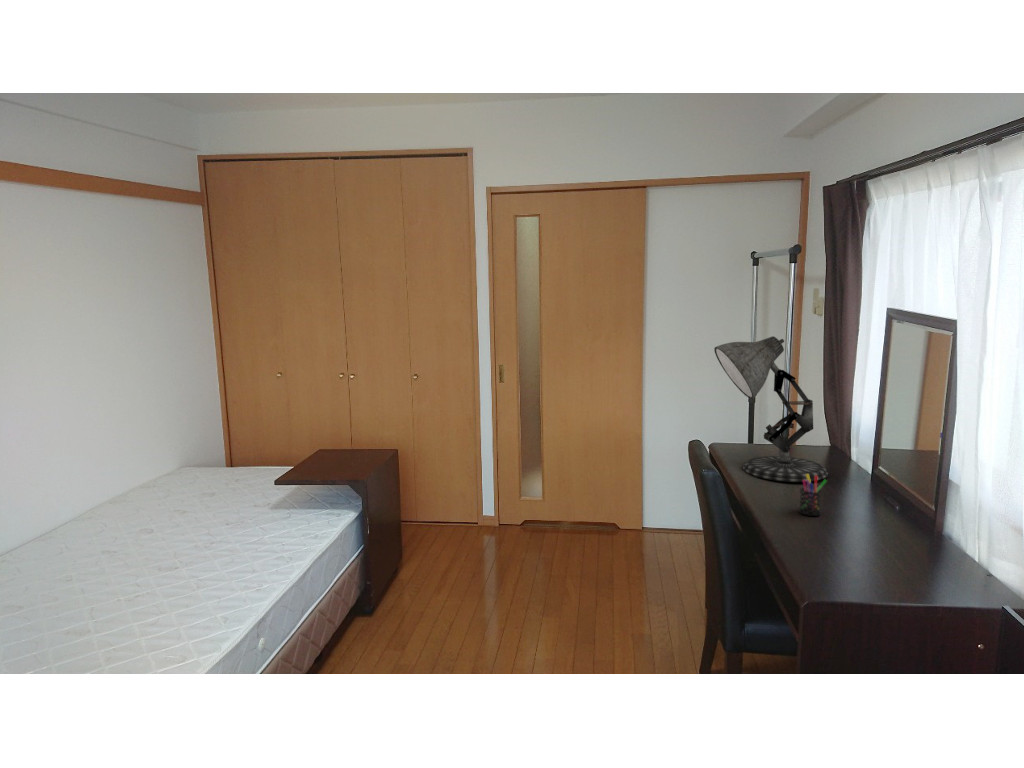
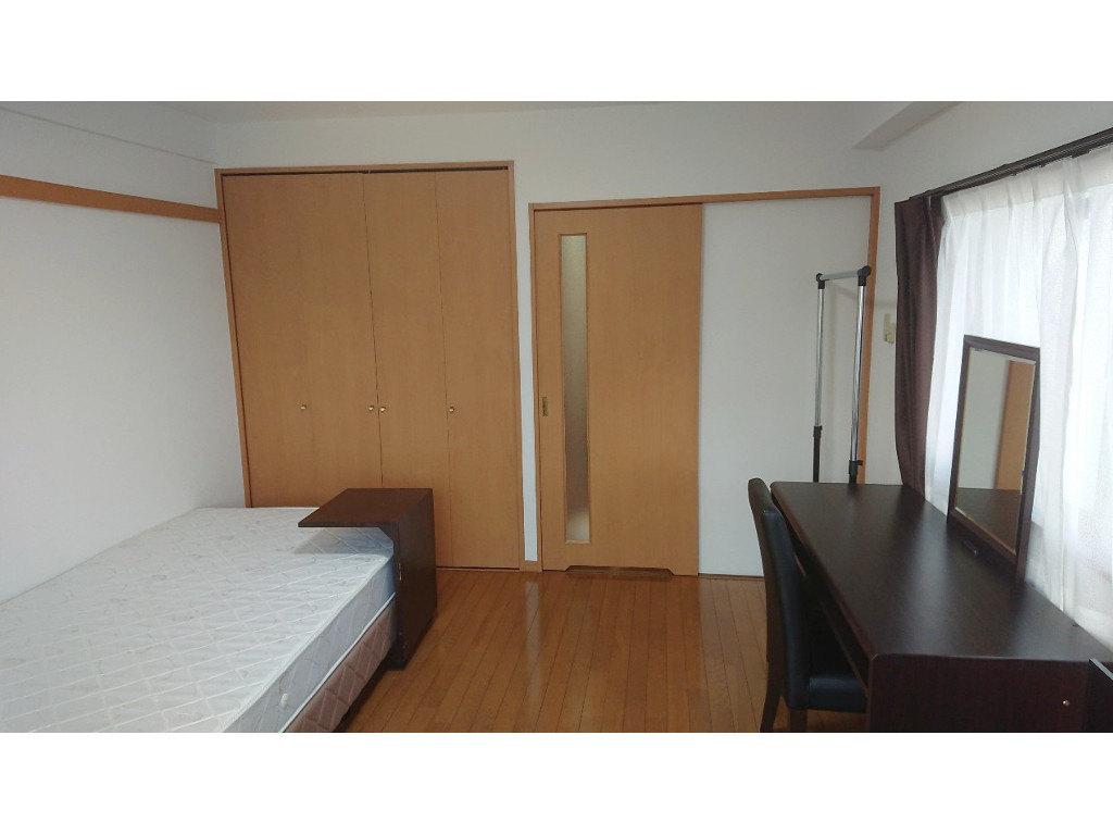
- desk lamp (782, 402)
- pen holder (813, 493)
